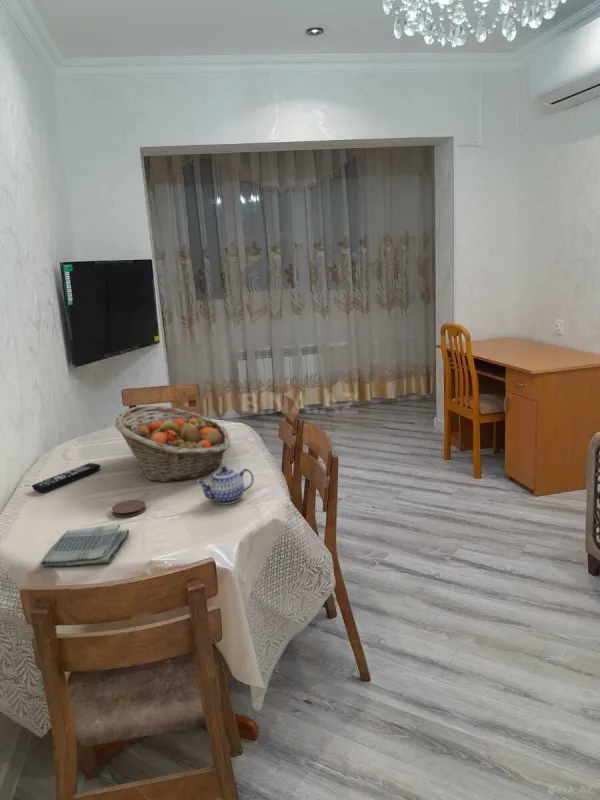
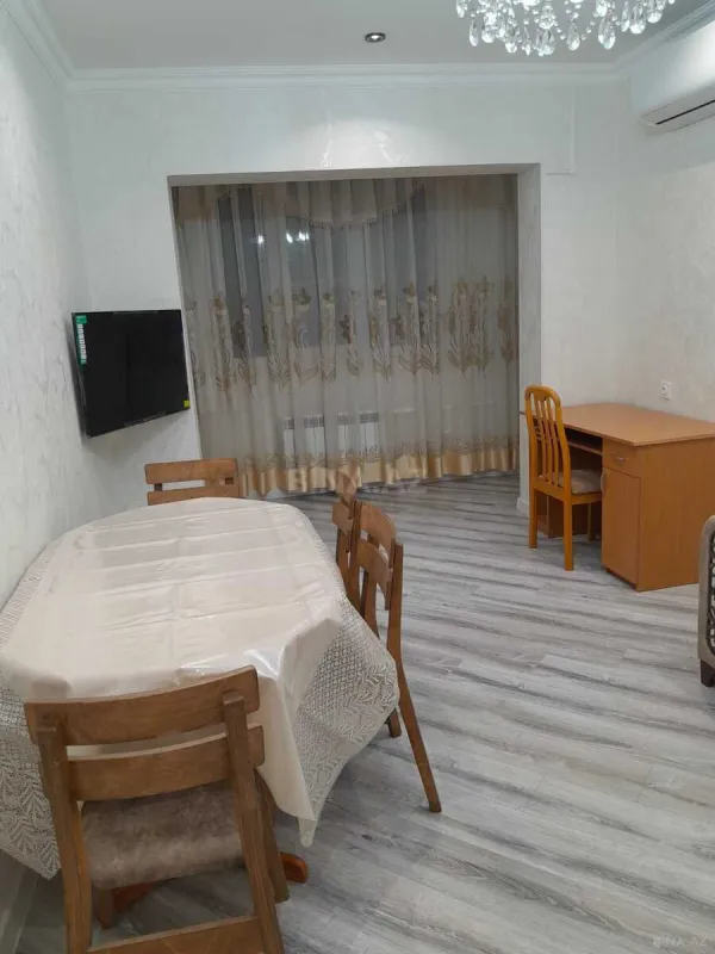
- coaster (128, 508)
- teapot (225, 483)
- remote control (67, 477)
- fruit basket (175, 438)
- dish towel (87, 544)
